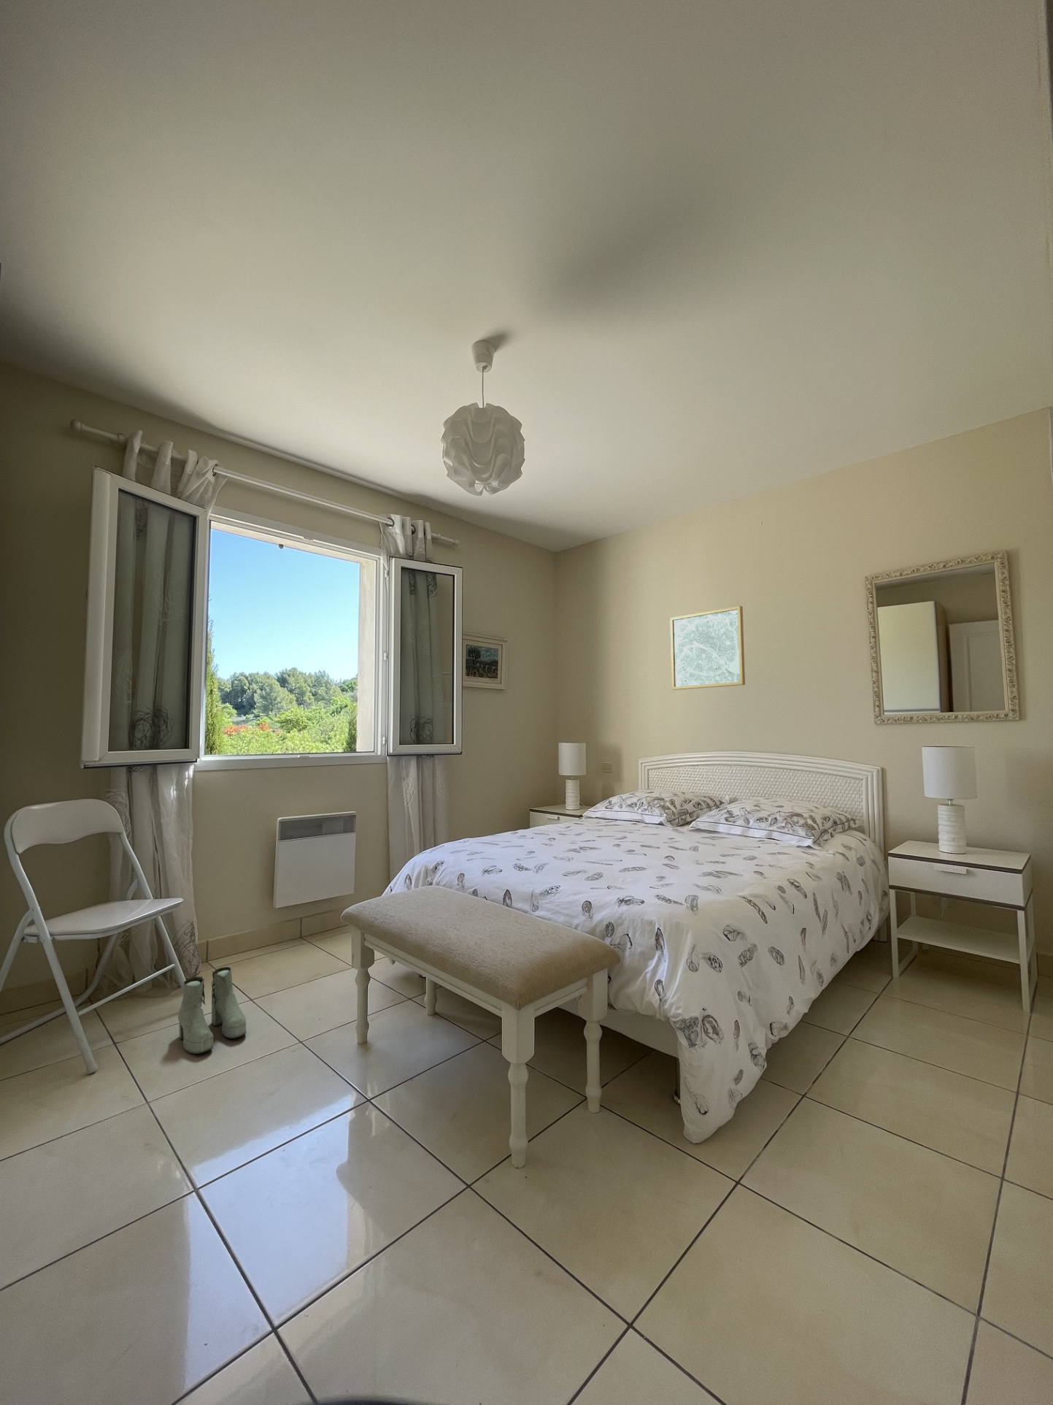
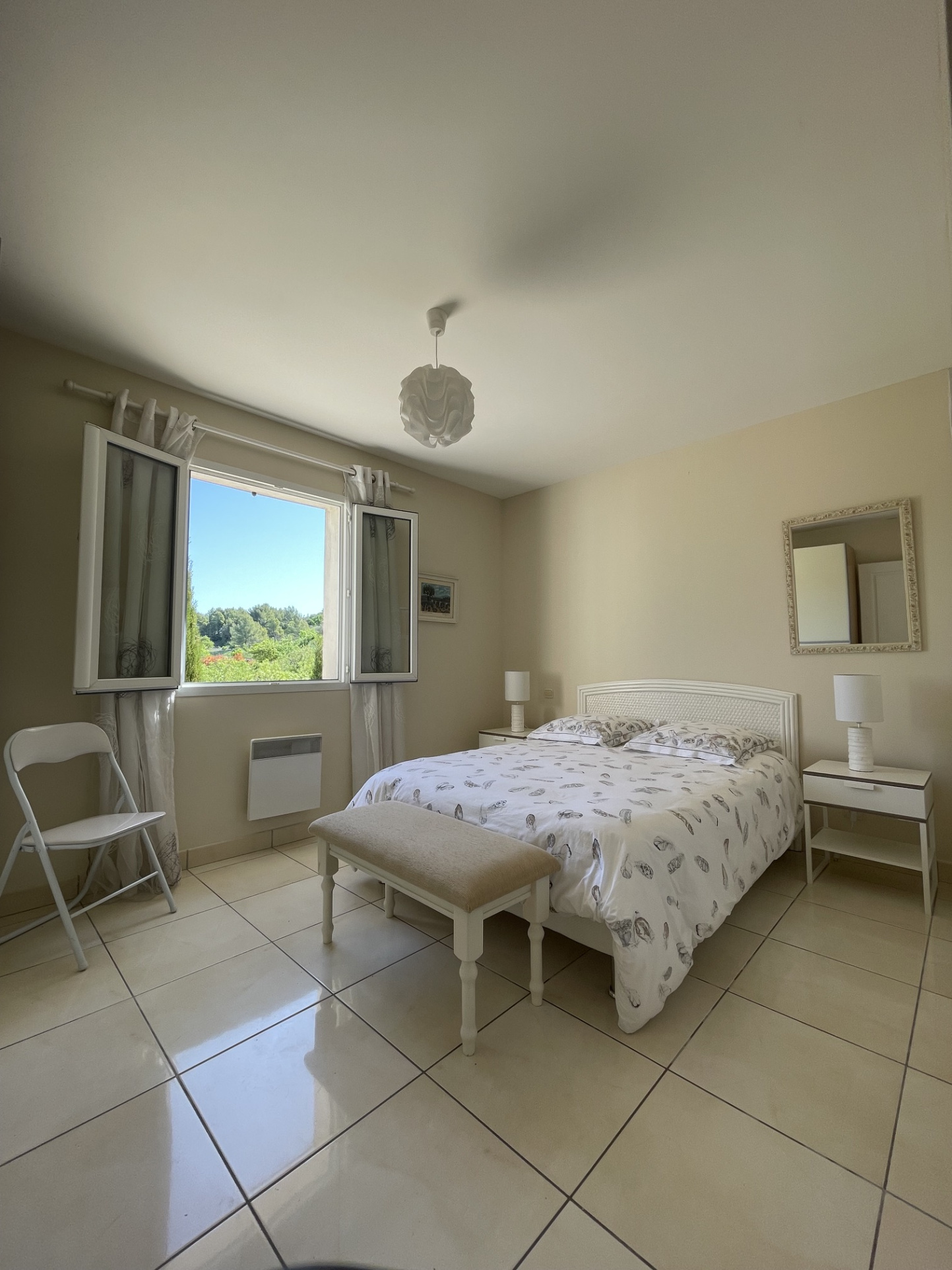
- wall art (706, 649)
- boots (212, 1007)
